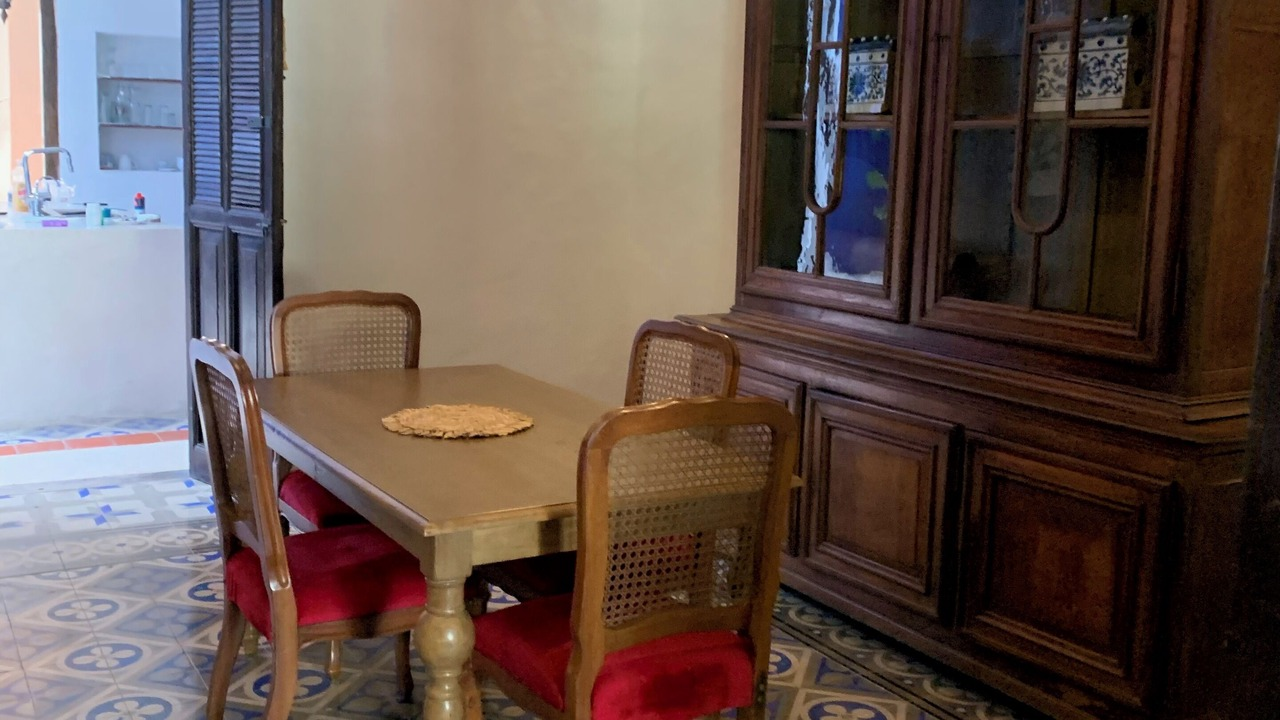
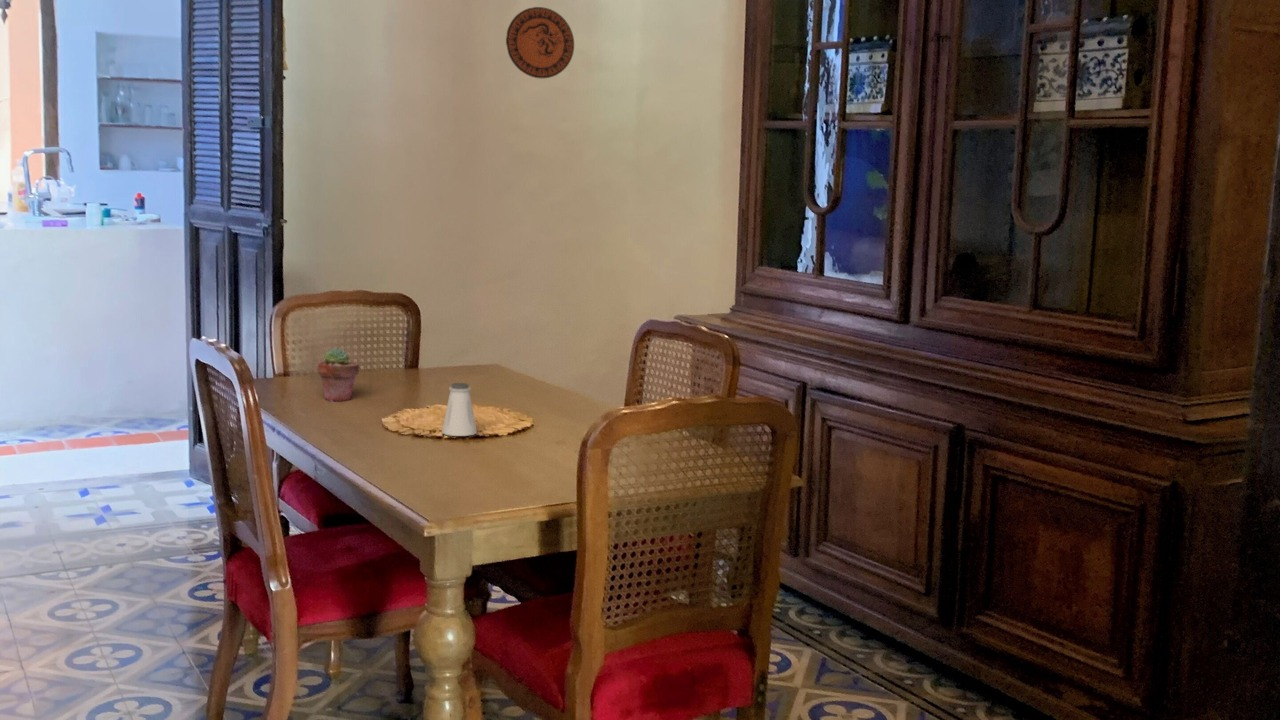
+ saltshaker (459, 408)
+ potted succulent (338, 373)
+ decorative plate (540, 43)
